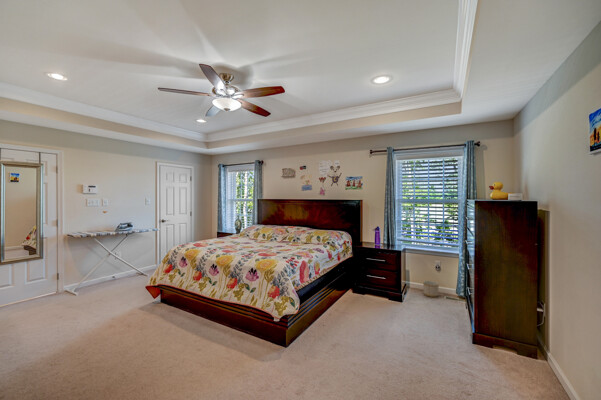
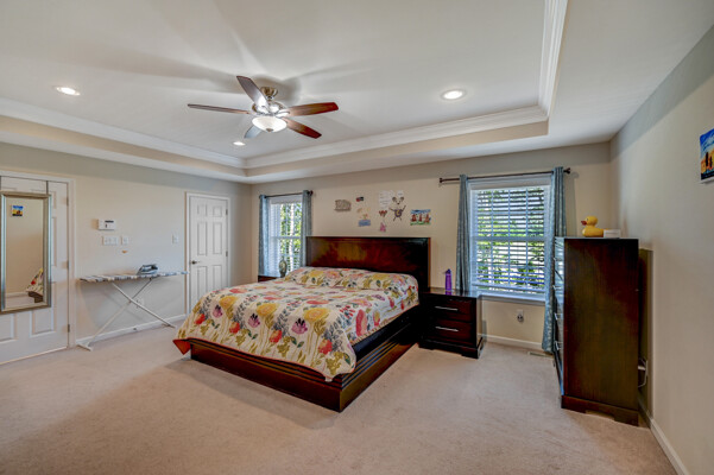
- planter (430, 289)
